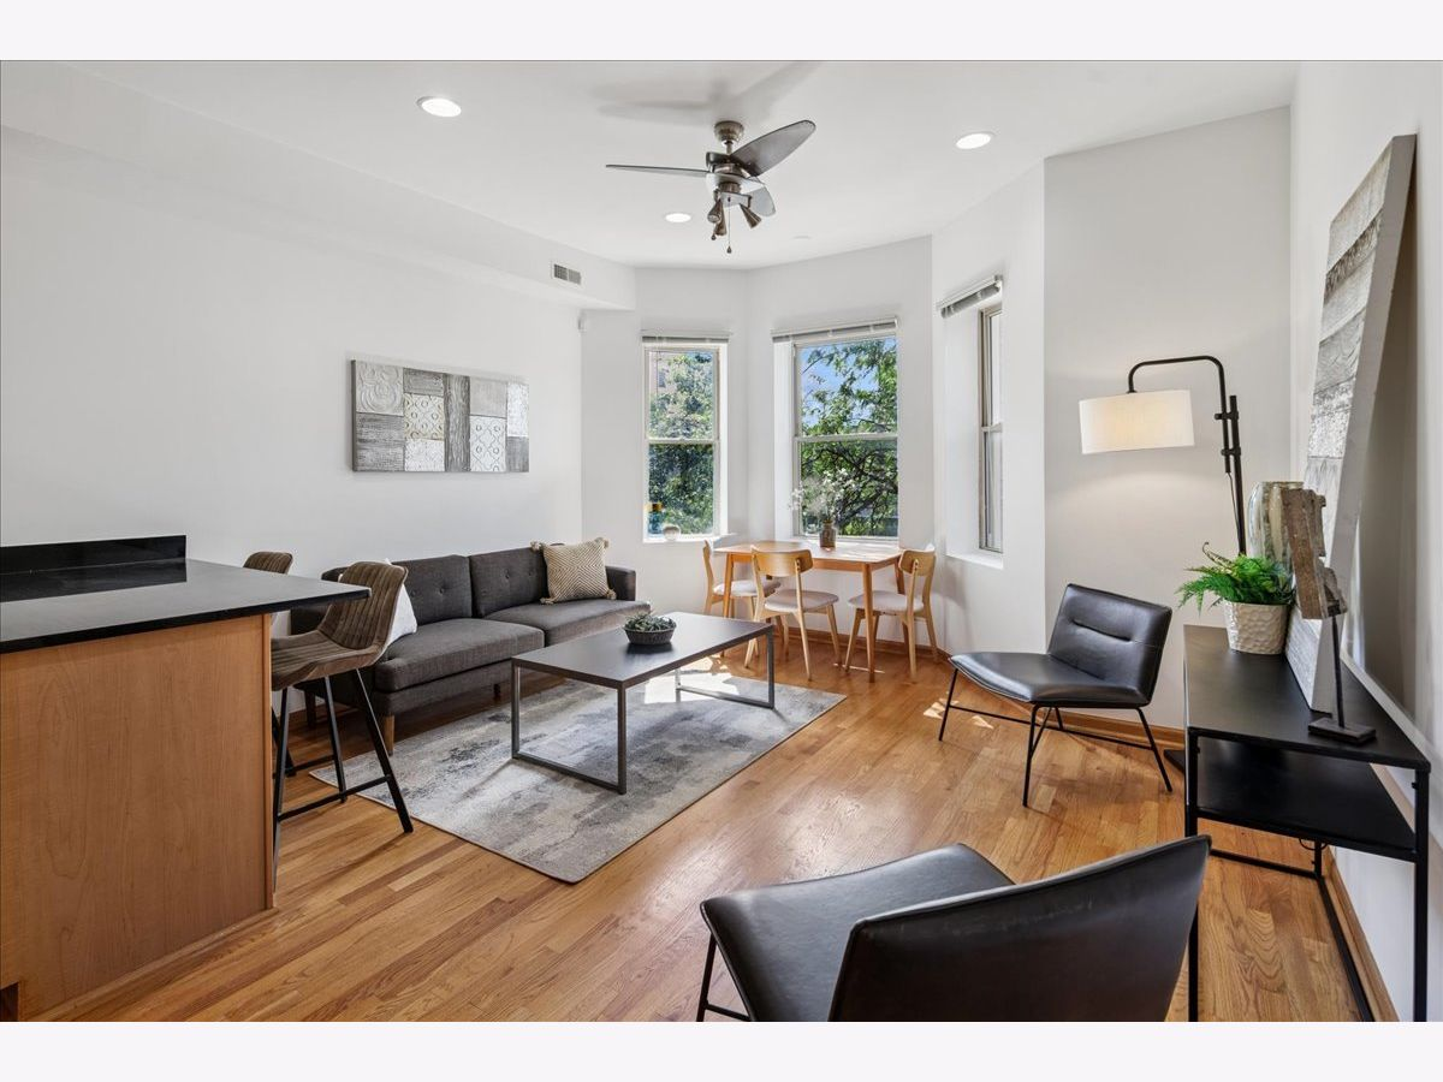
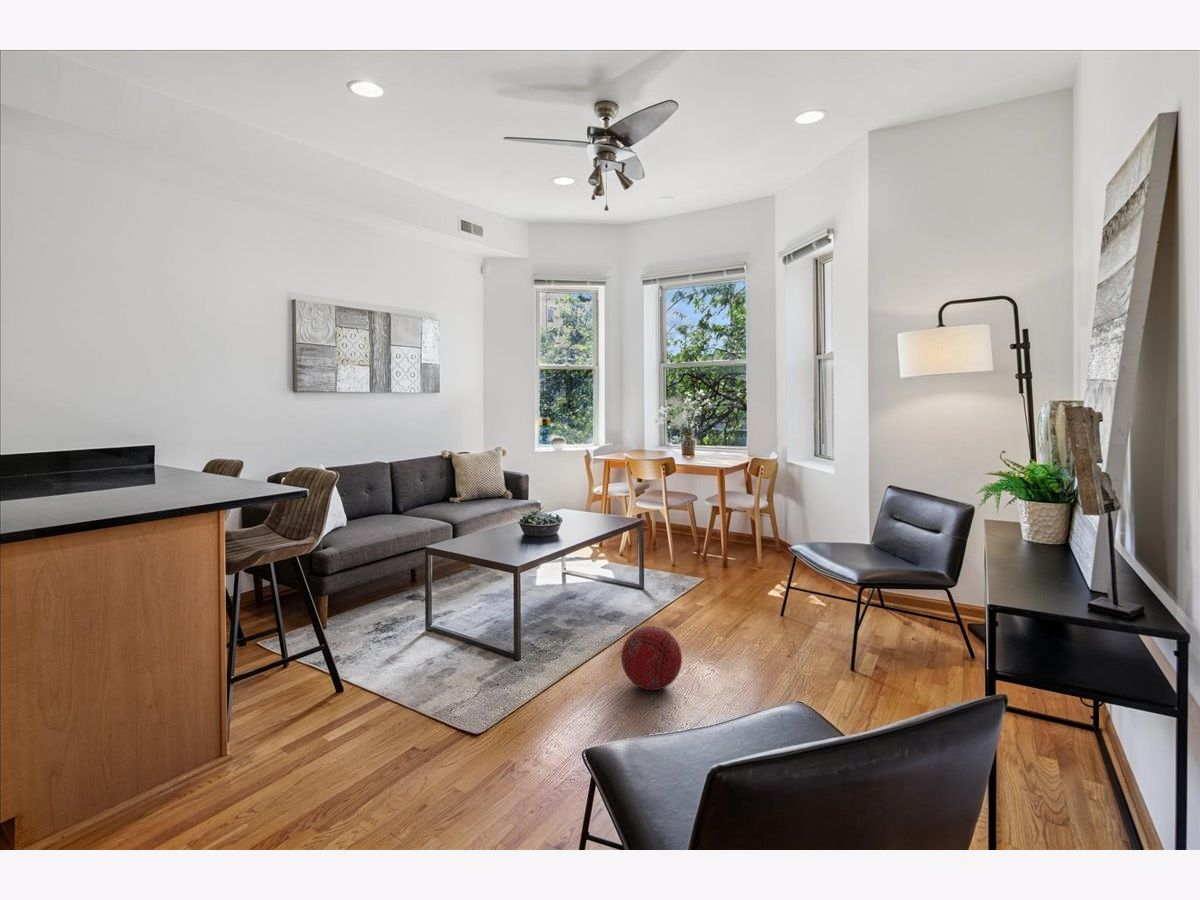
+ ball (651, 657)
